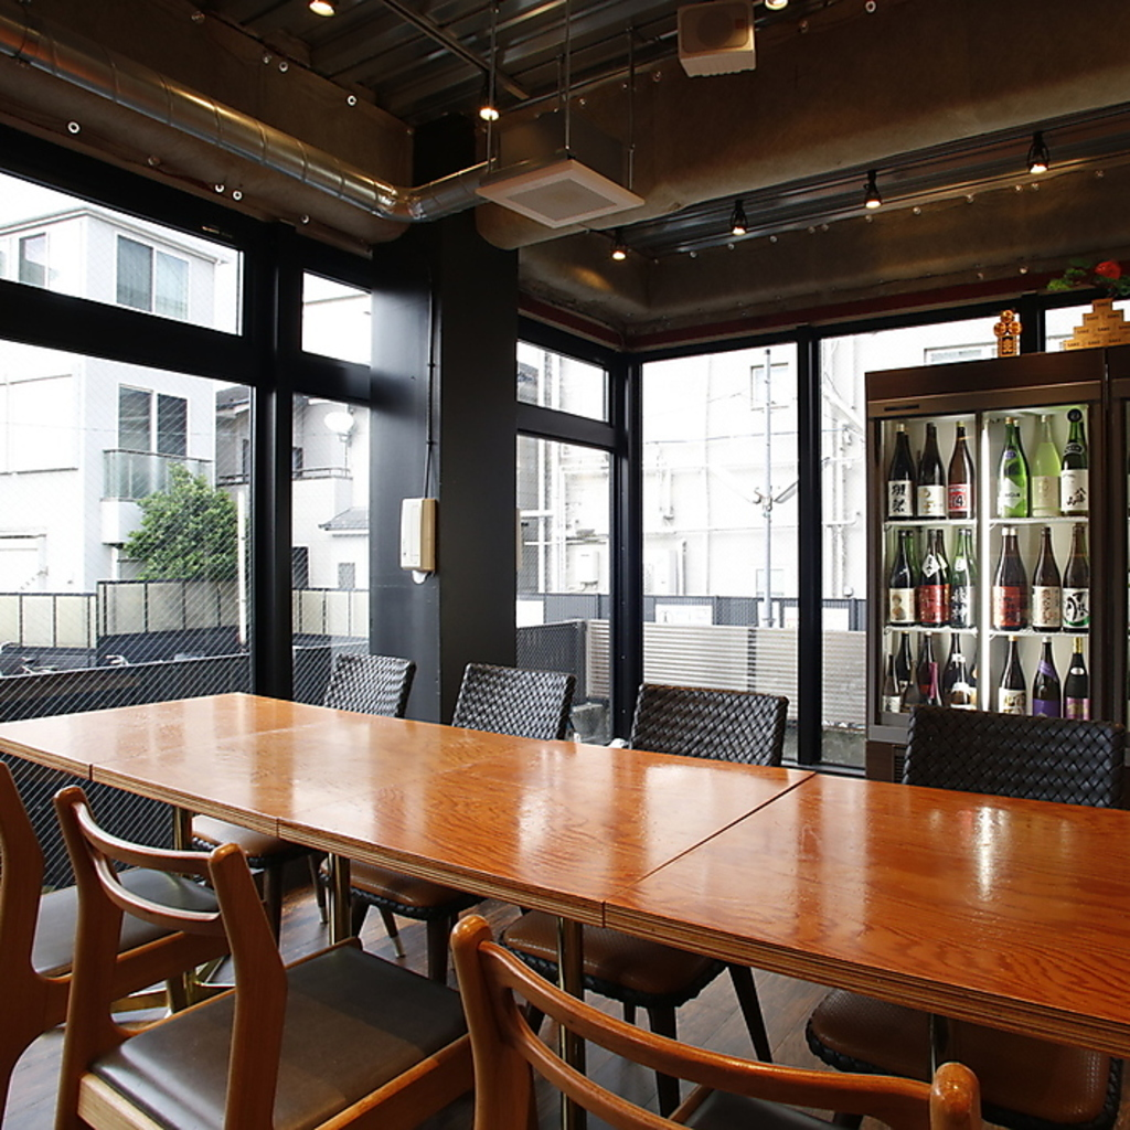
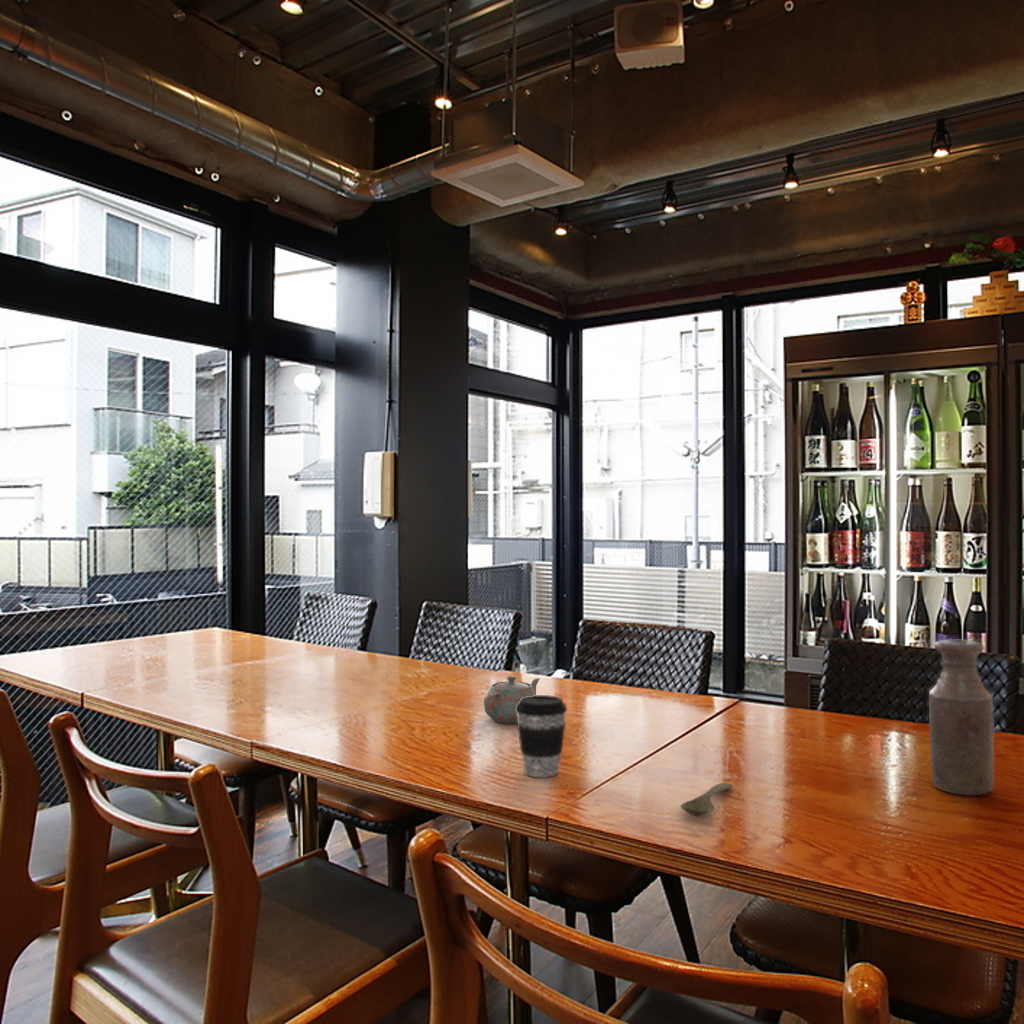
+ spoon (710, 796)
+ bottle (960, 714)
+ teapot (513, 697)
+ coffee cup (541, 735)
